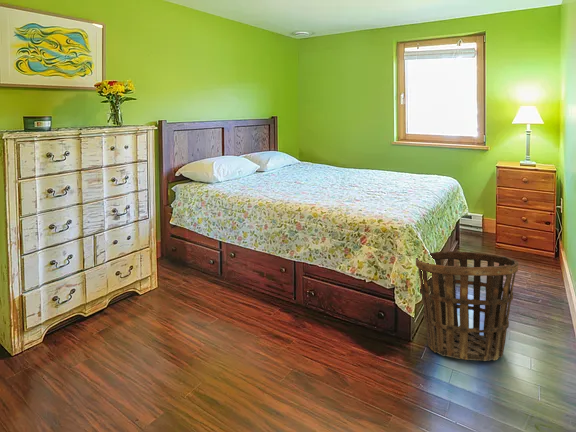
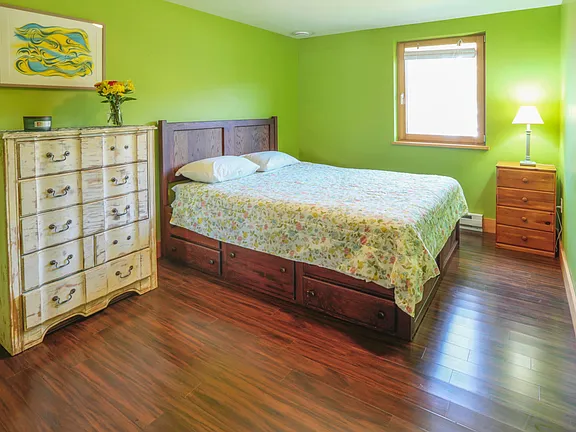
- basket (463, 302)
